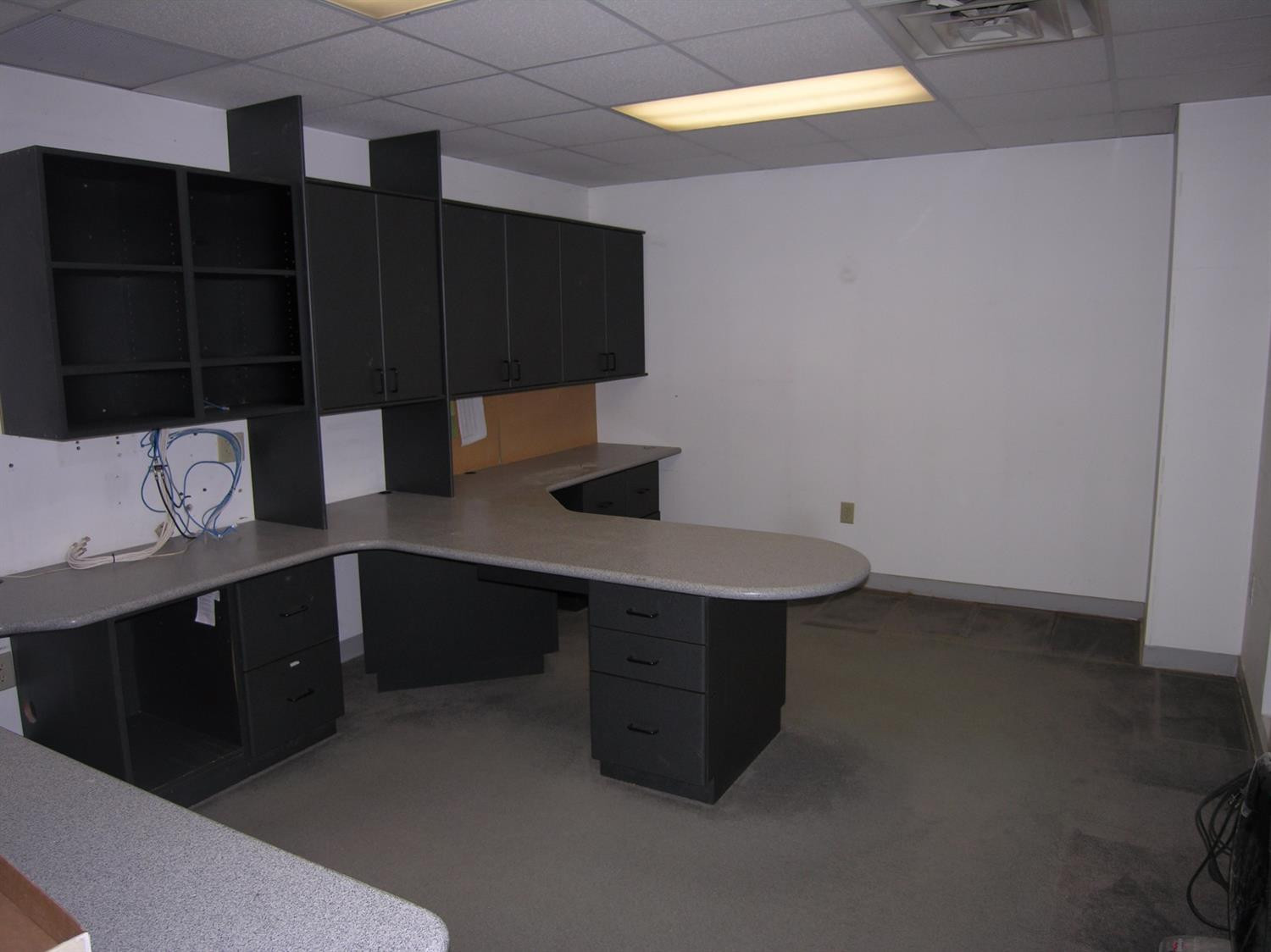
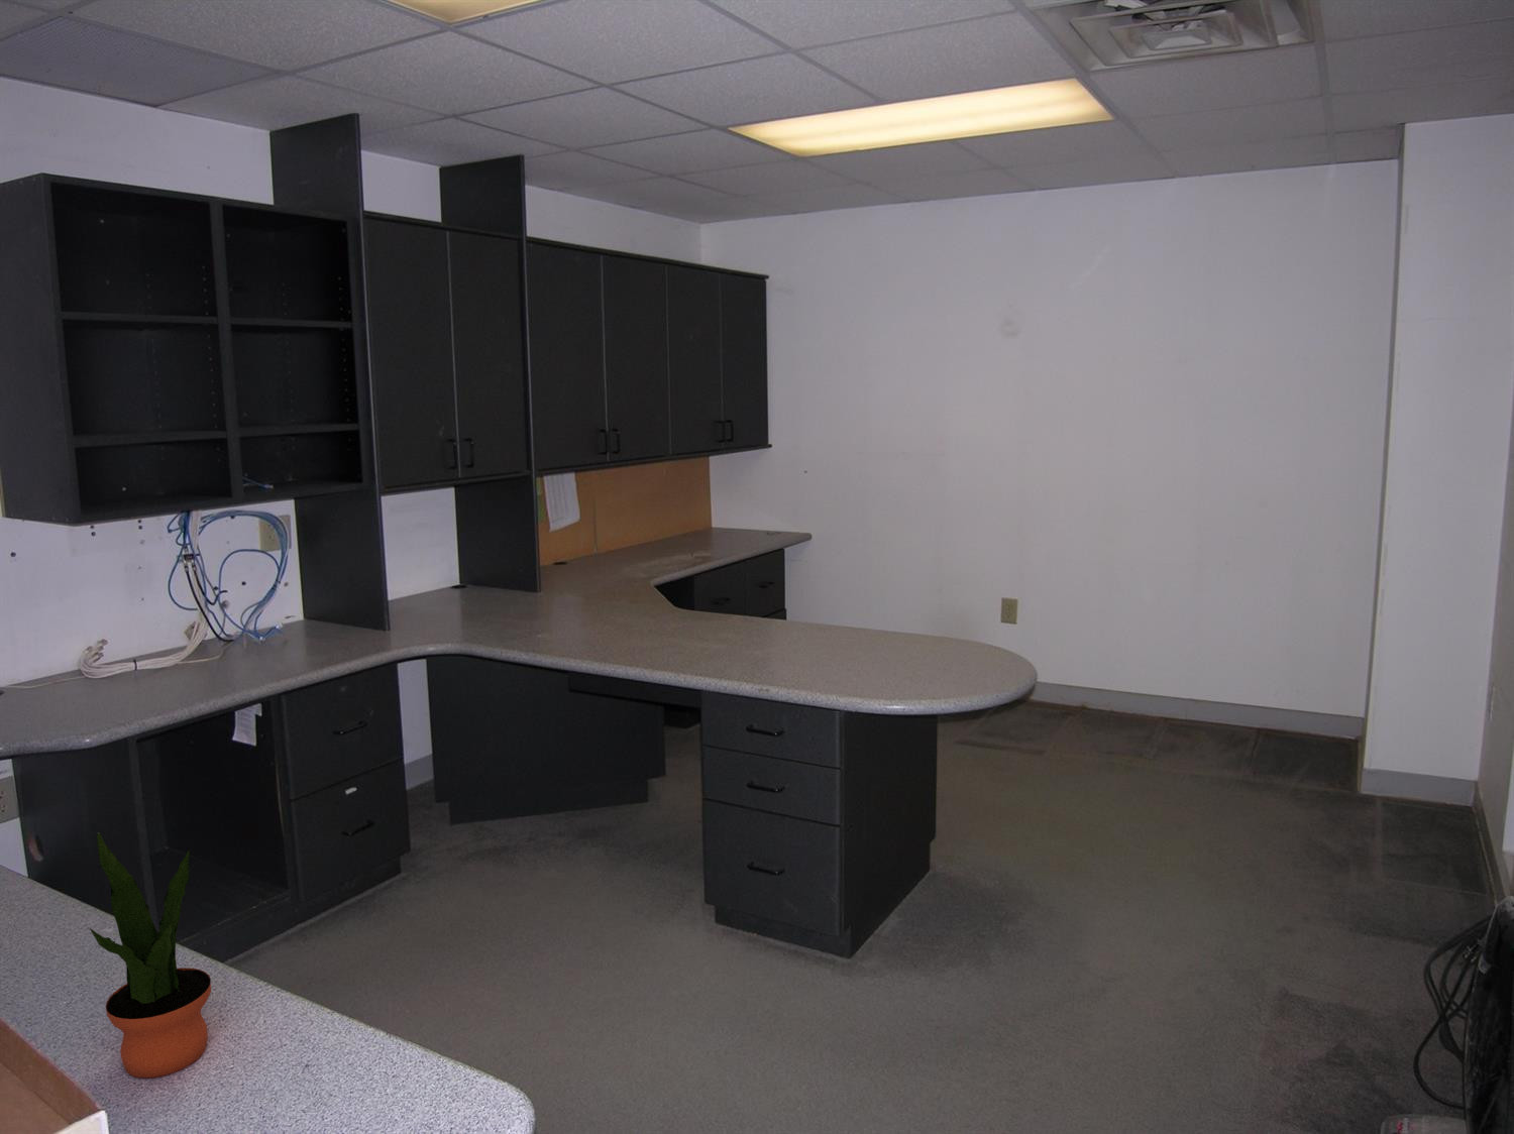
+ potted plant (139, 951)
